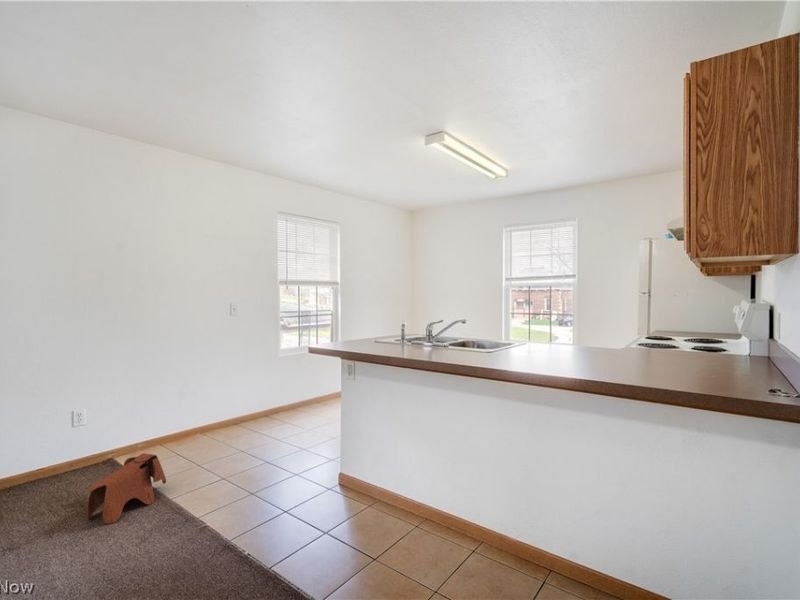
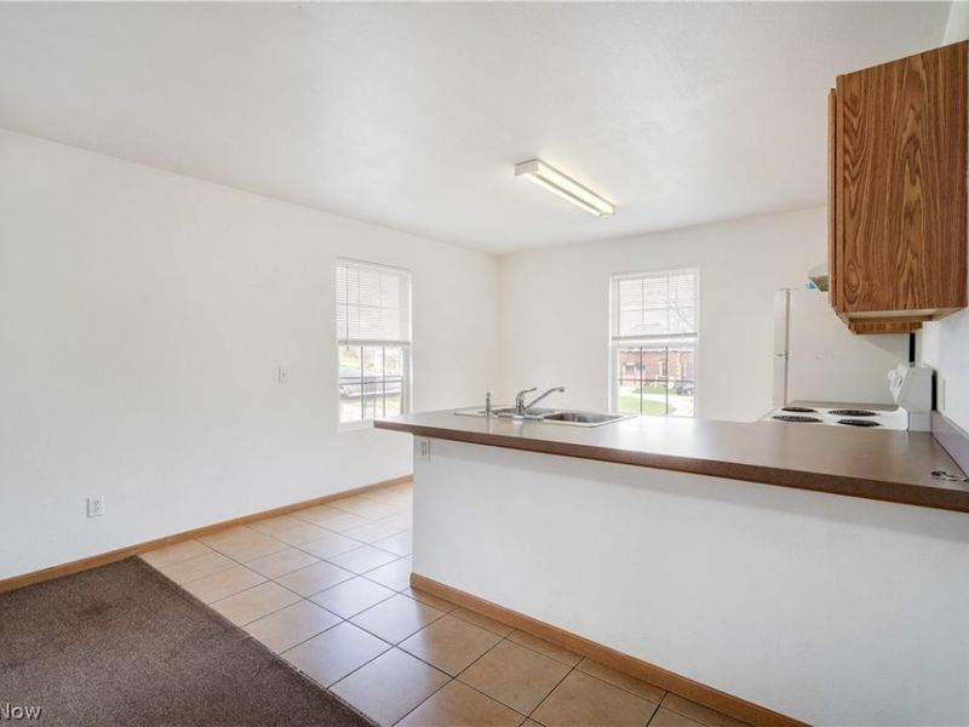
- toy elephant (130, 483)
